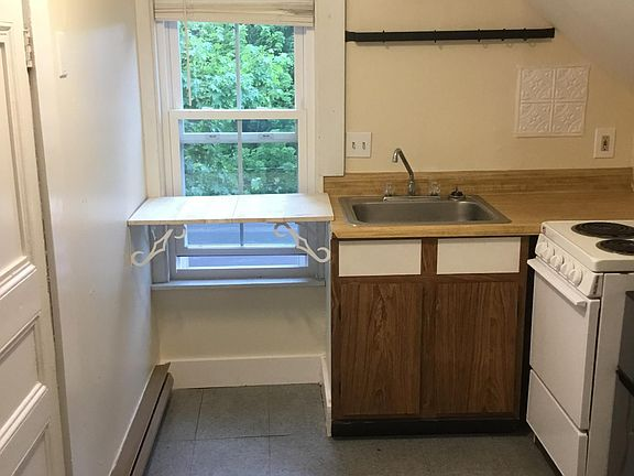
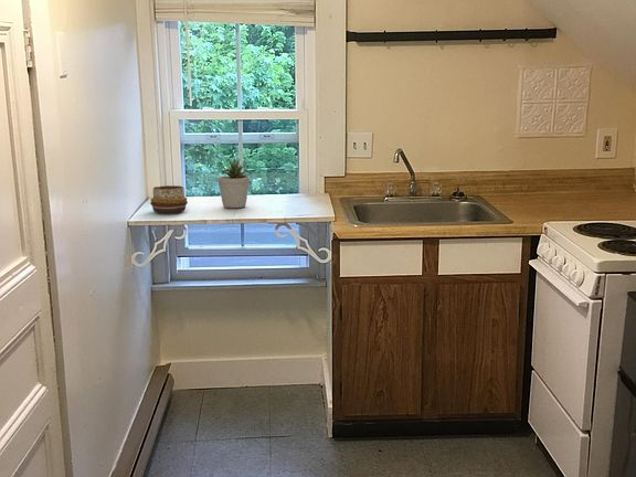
+ potted plant (234, 181)
+ decorative bowl (169, 199)
